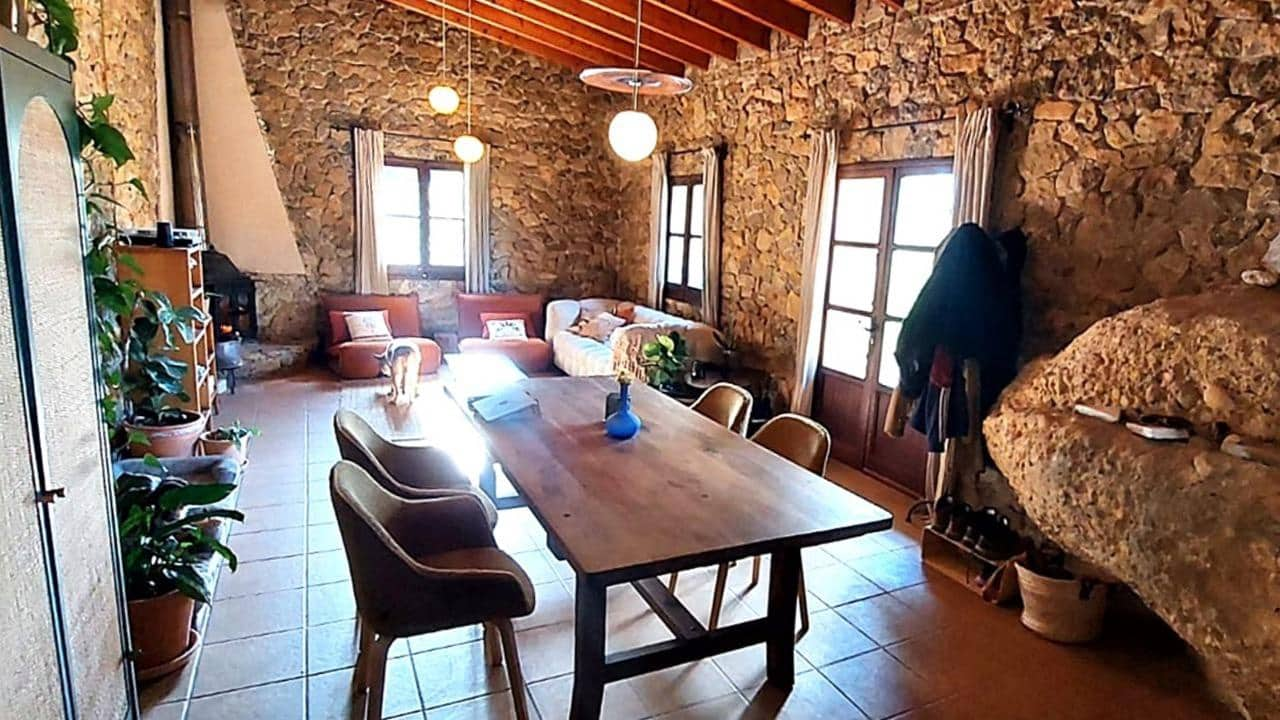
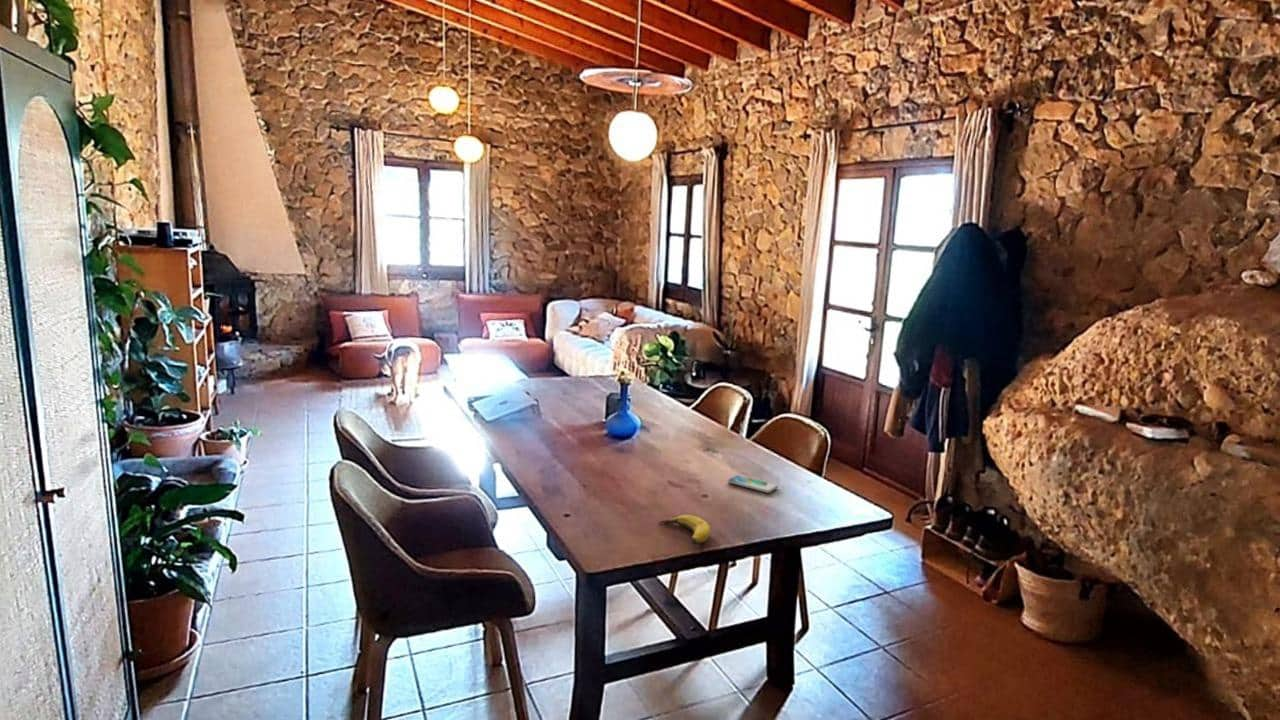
+ banana (688, 526)
+ smartphone (752, 483)
